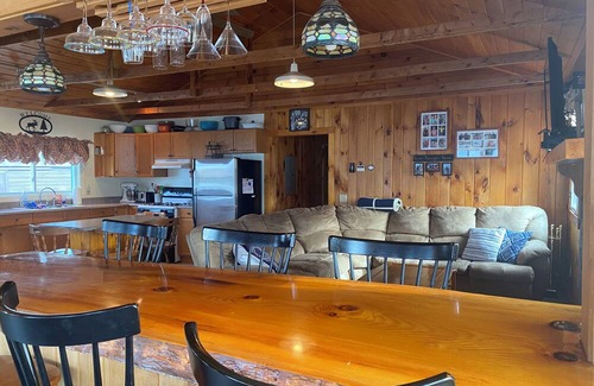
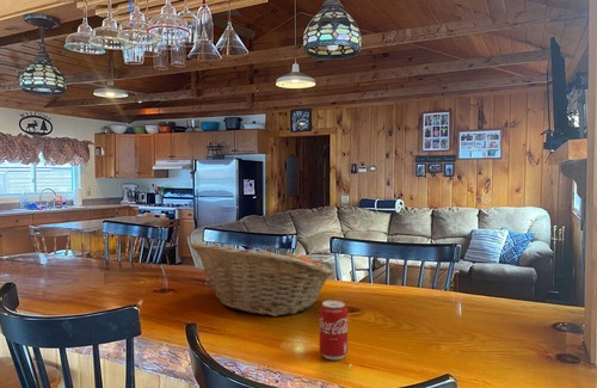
+ fruit basket (260, 270)
+ beverage can (333, 330)
